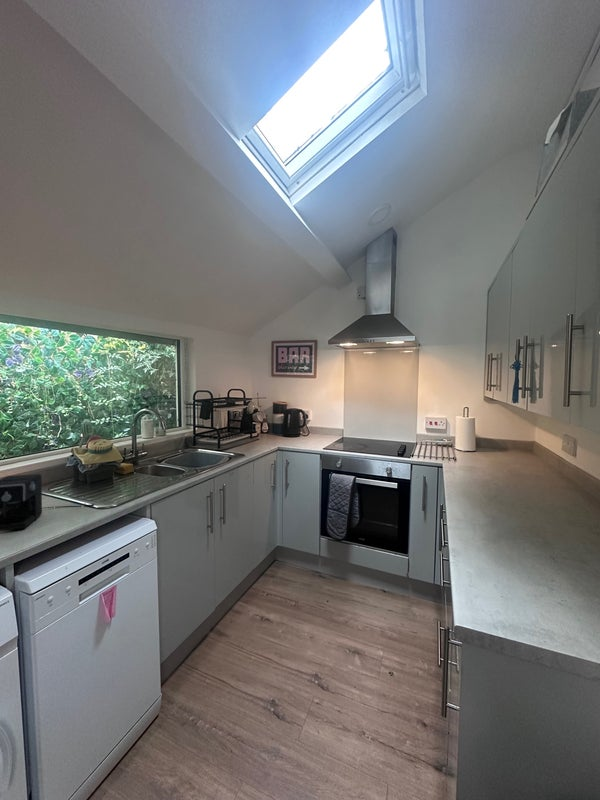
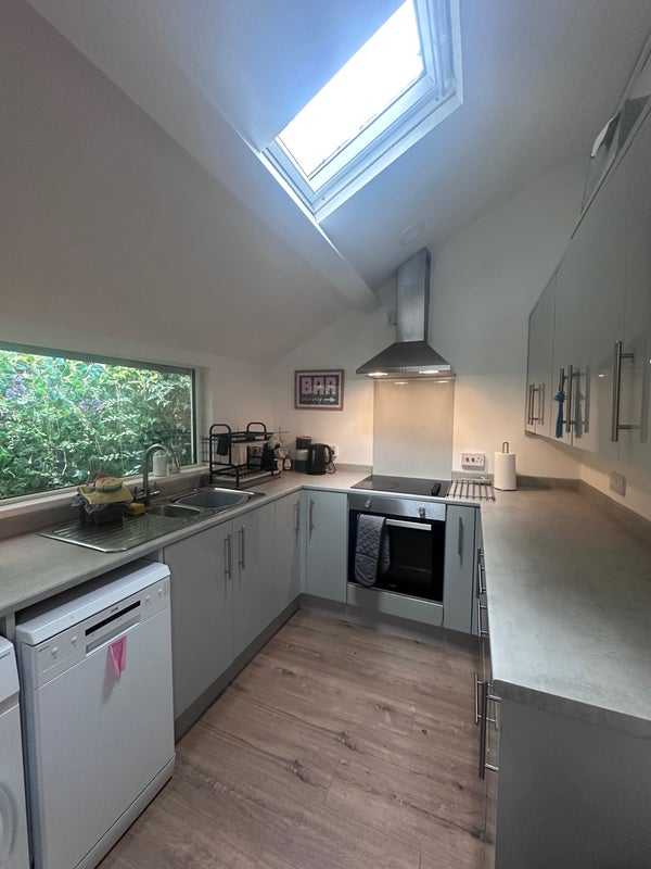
- coffee maker (41, 497)
